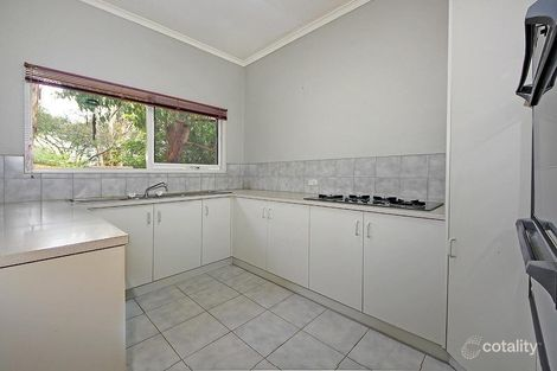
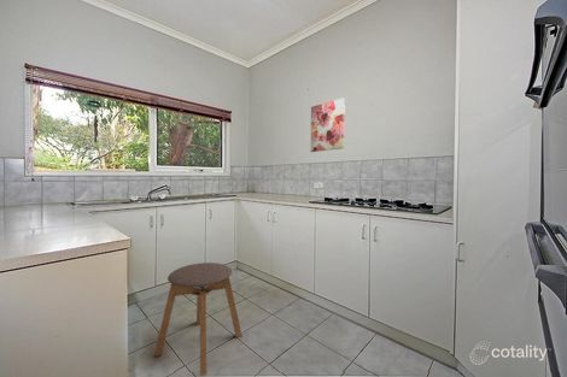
+ stool (200, 306)
+ wall art (326, 126)
